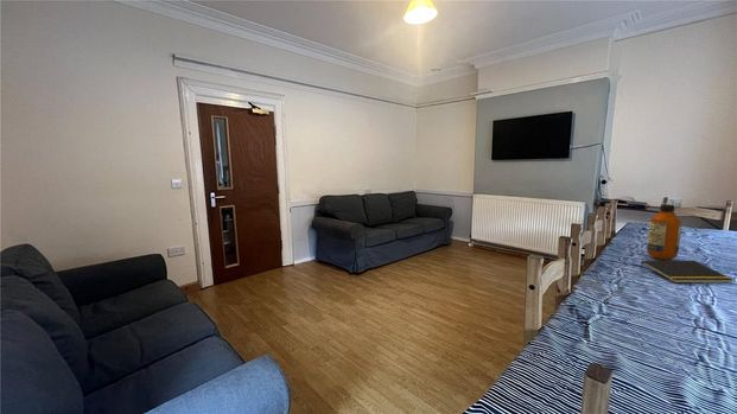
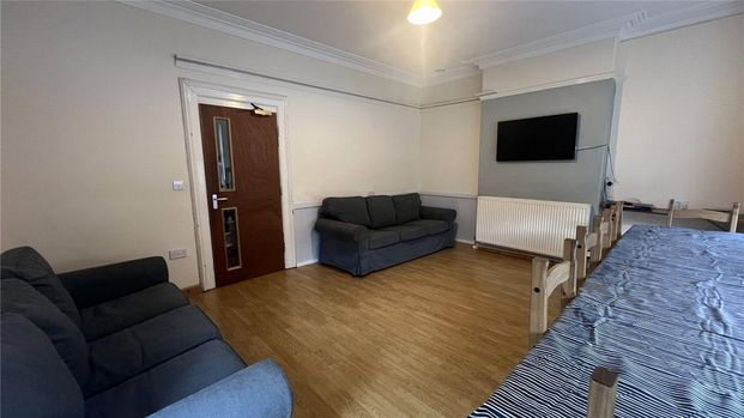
- bottle (663, 231)
- notepad (685, 270)
